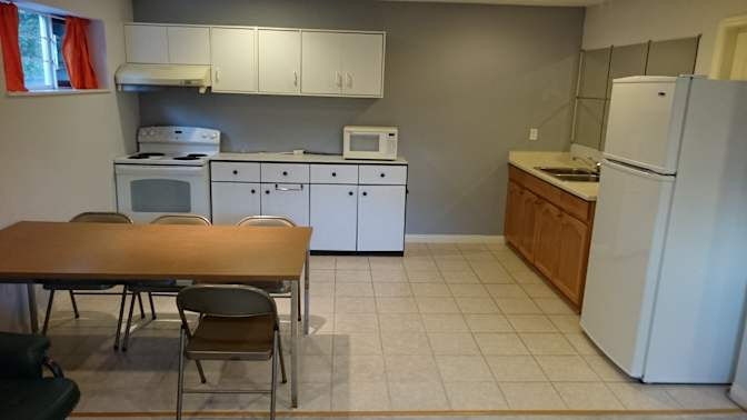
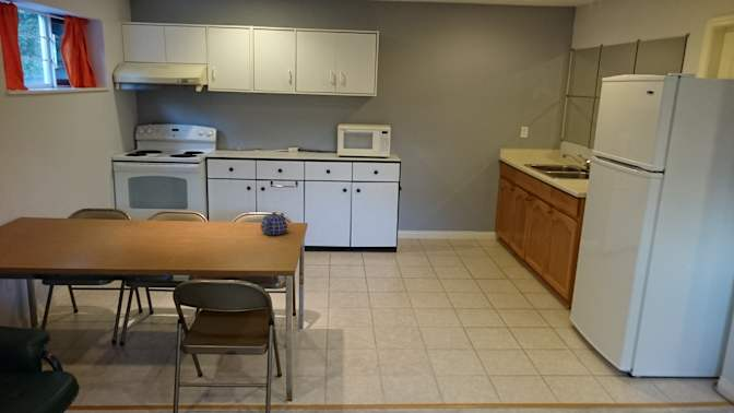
+ teapot (274, 222)
